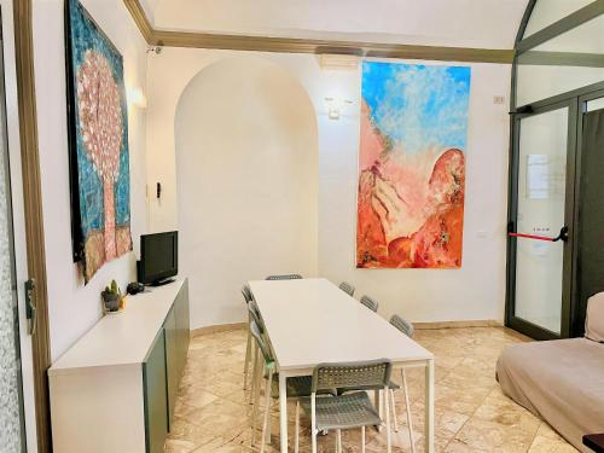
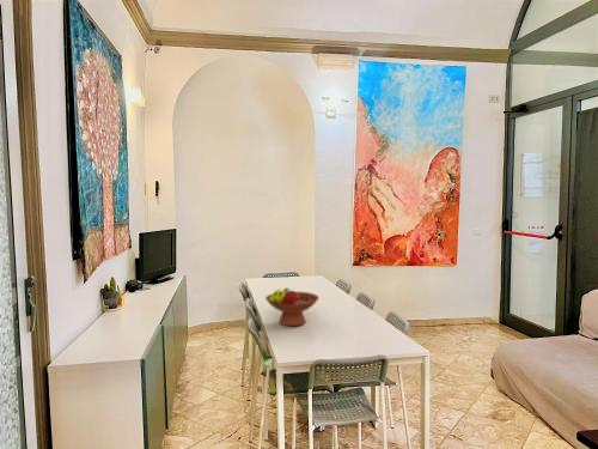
+ fruit bowl (292, 304)
